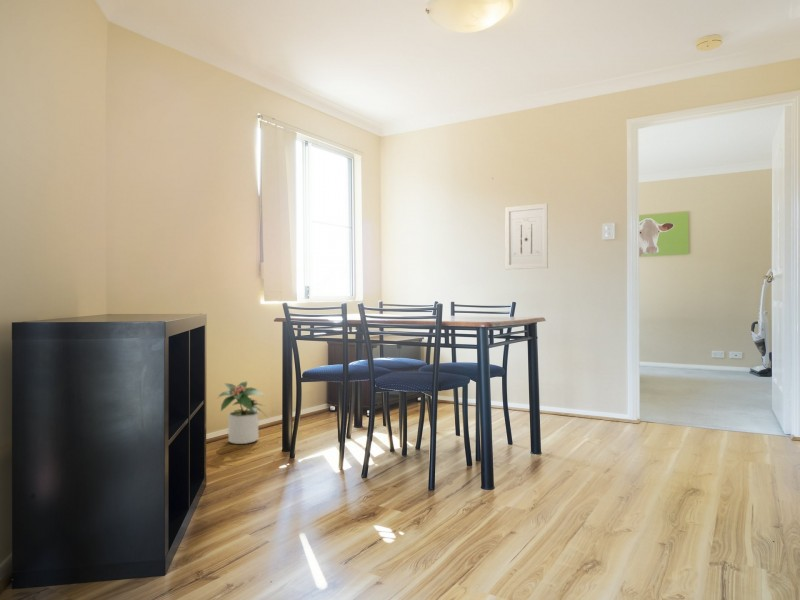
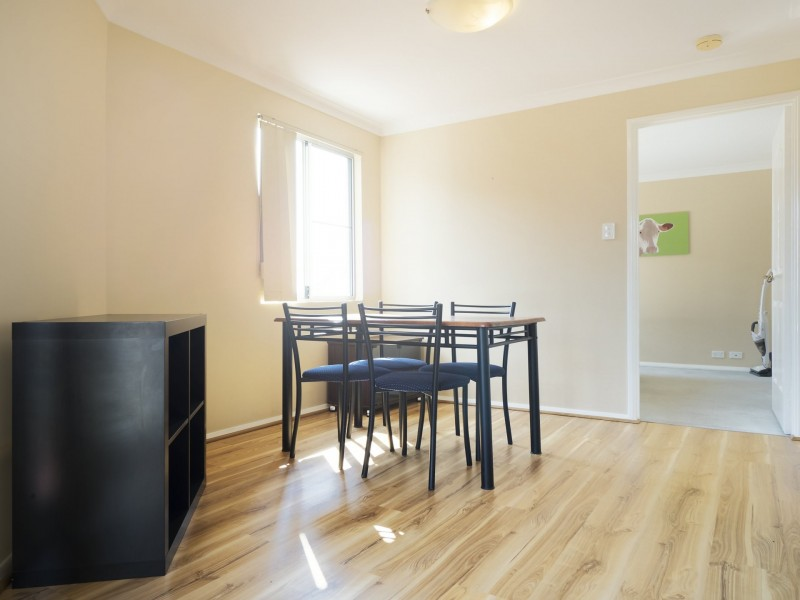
- wall art (526, 237)
- potted plant (241, 412)
